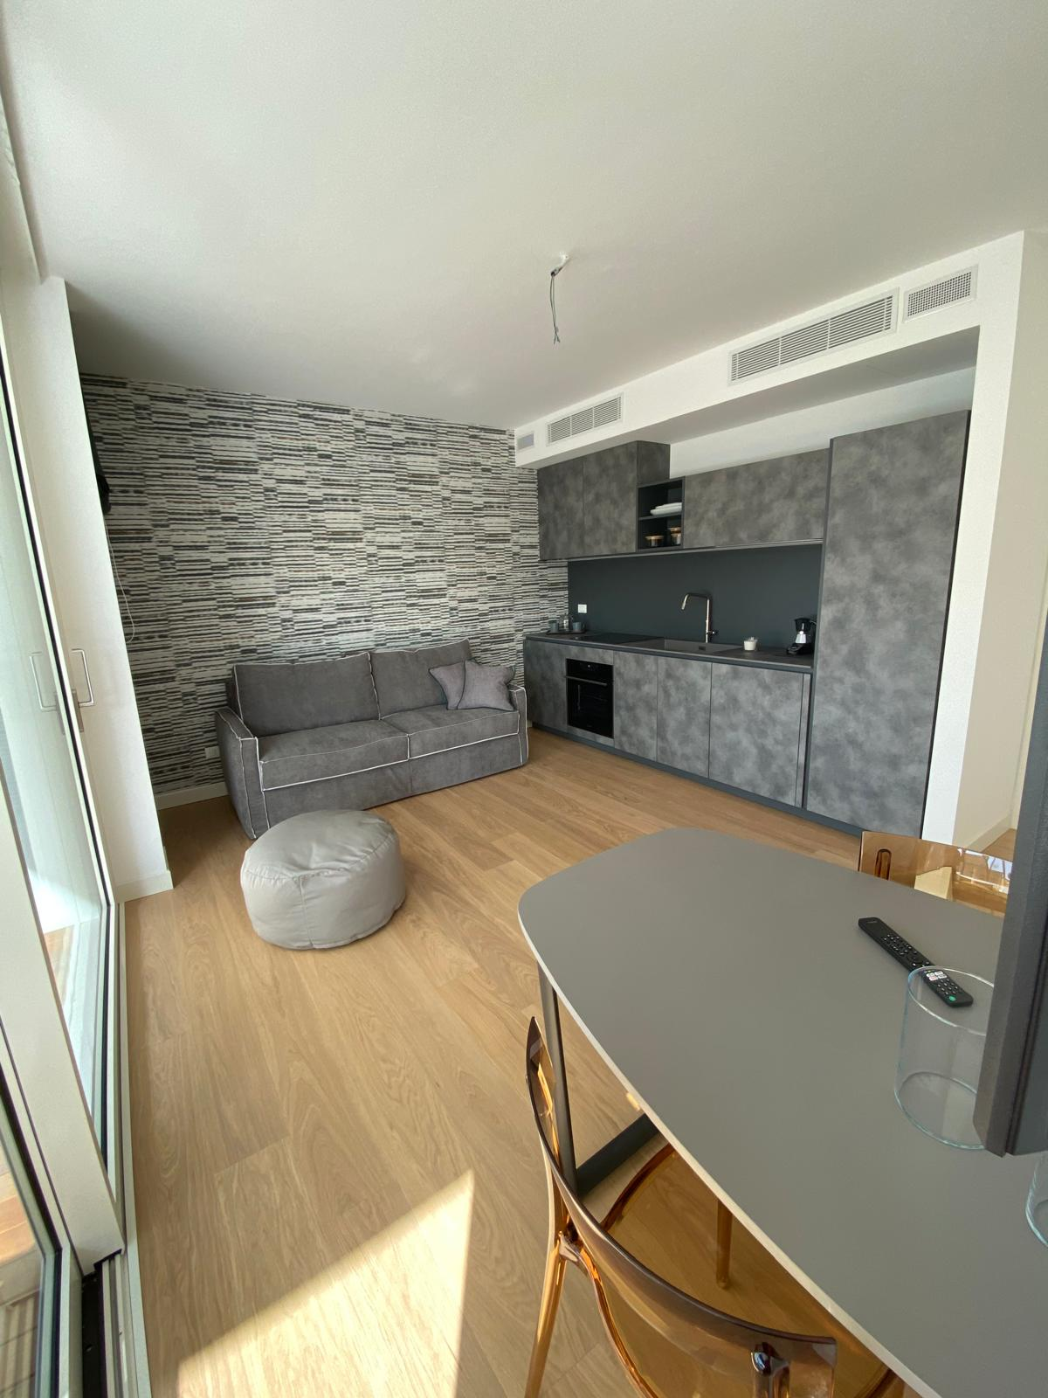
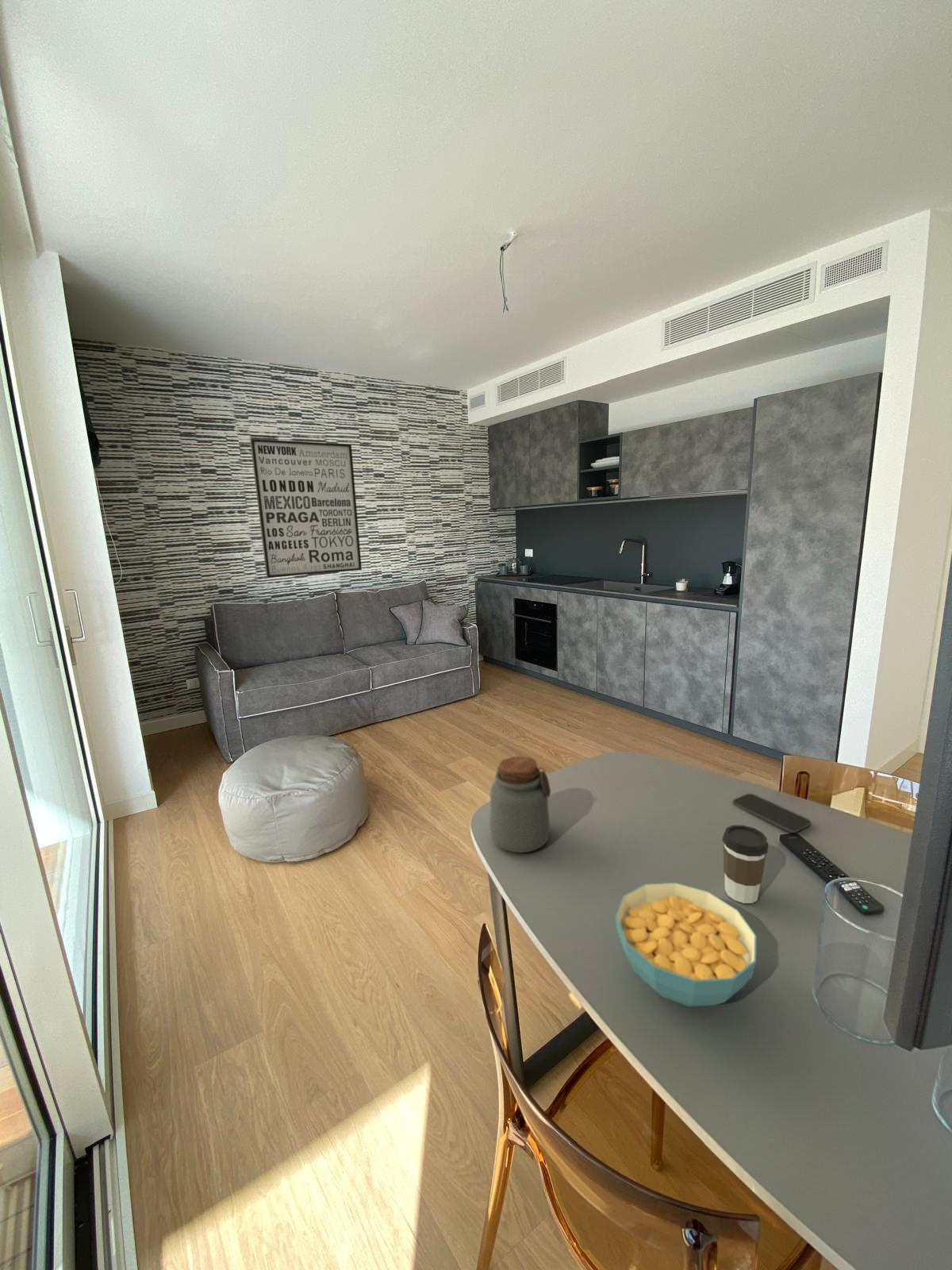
+ wall art (309, 509)
+ coffee cup (743, 864)
+ cereal bowl (682, 953)
+ smartphone (770, 811)
+ jar (519, 800)
